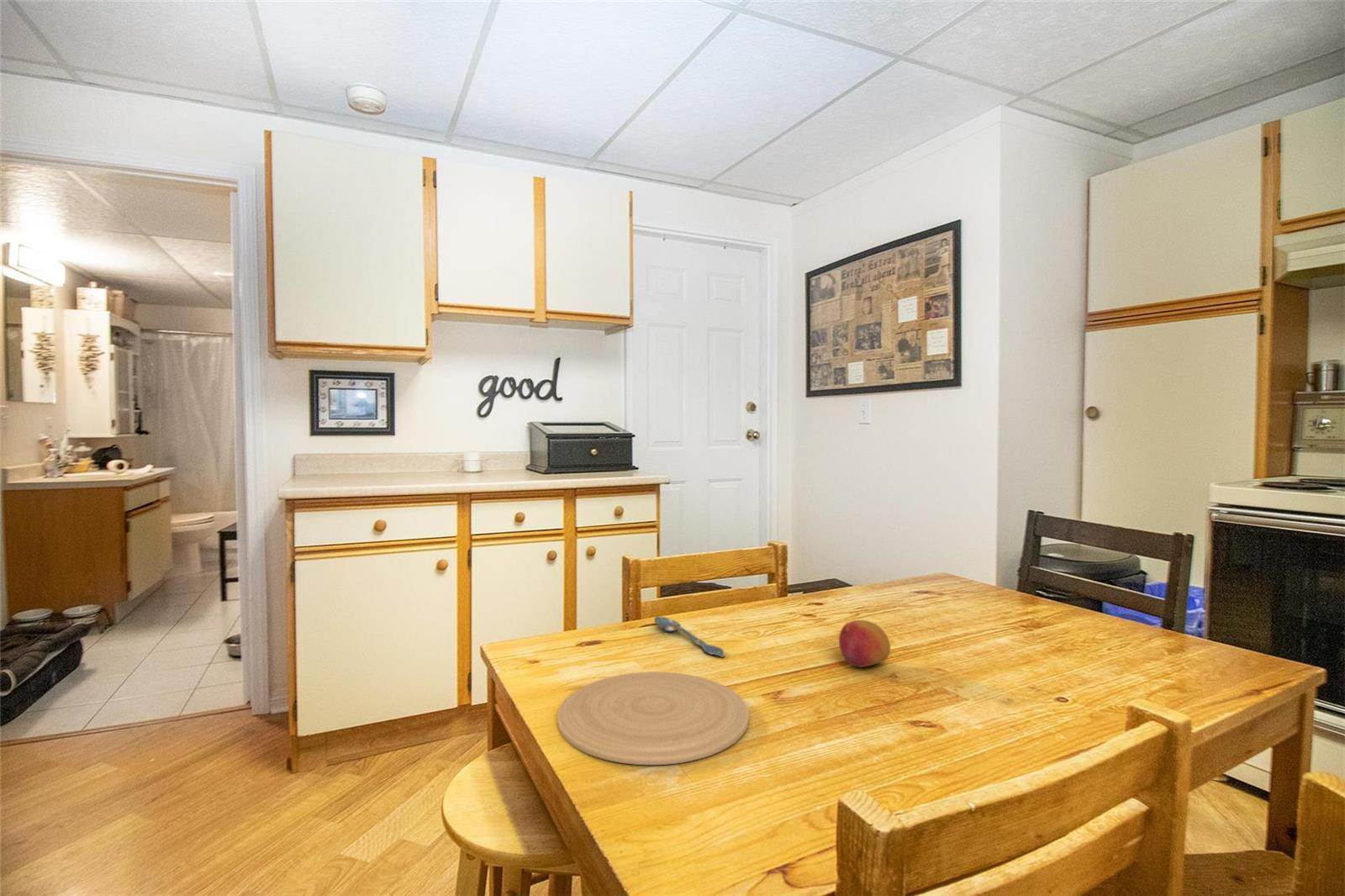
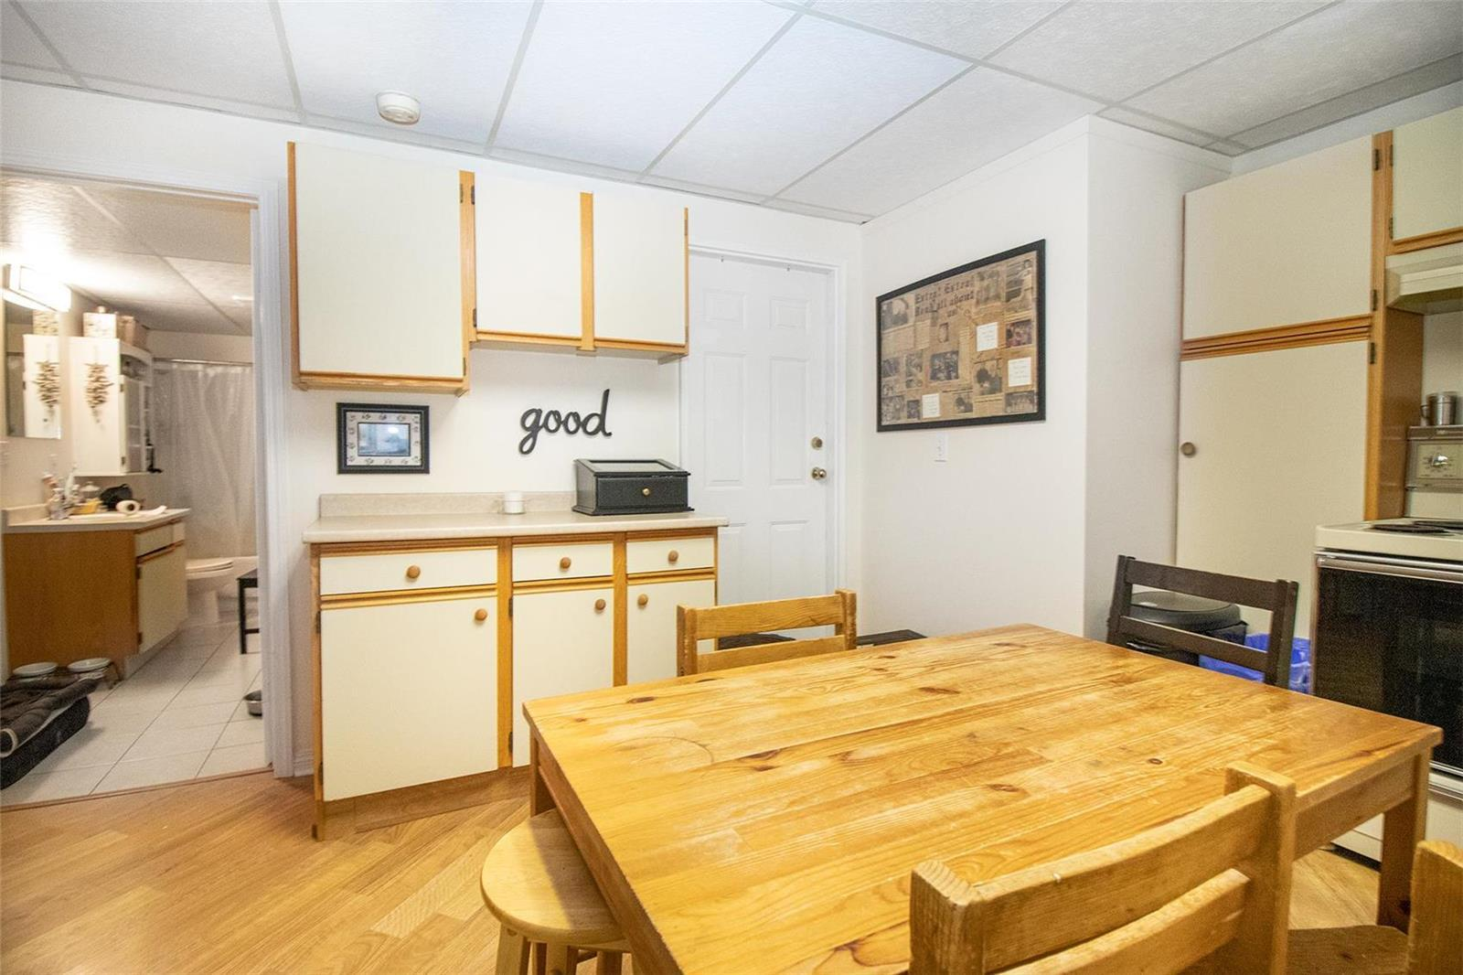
- spoon (688, 635)
- fruit (864, 643)
- plate (653, 709)
